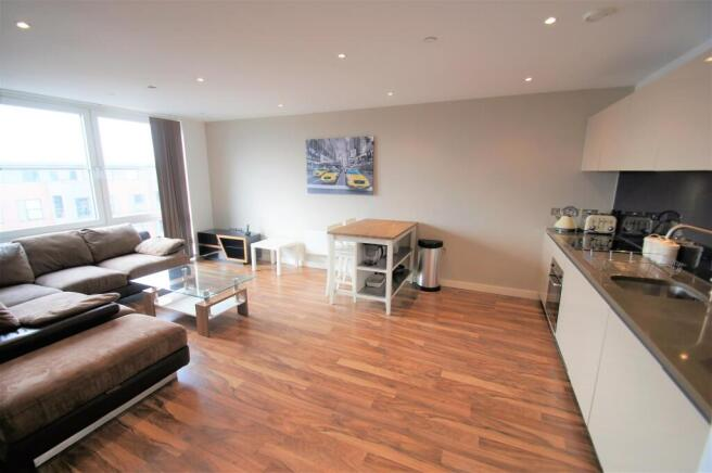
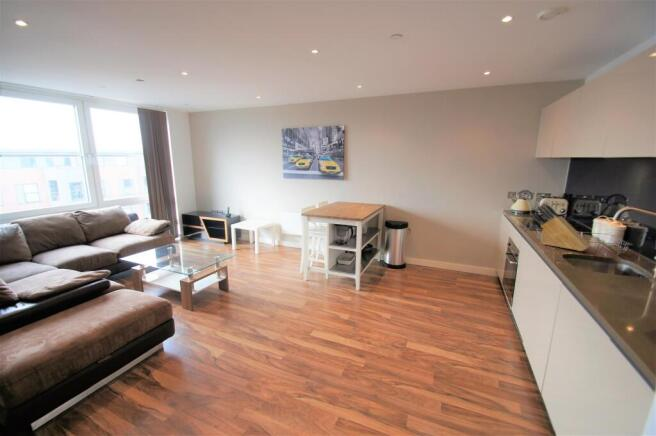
+ knife block (559, 225)
